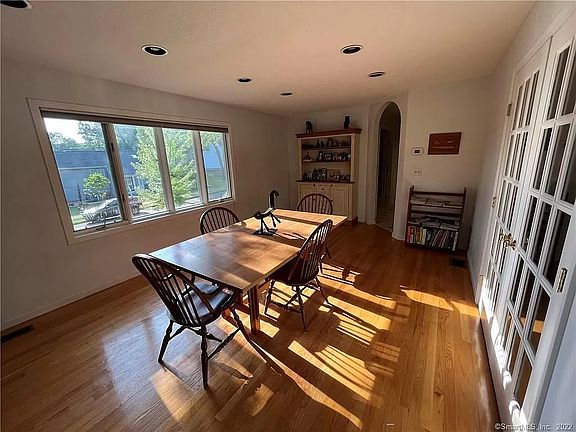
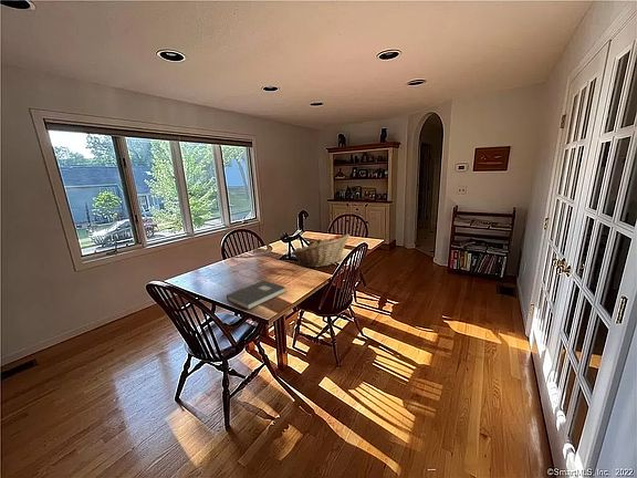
+ fruit basket (322, 248)
+ book (257, 293)
